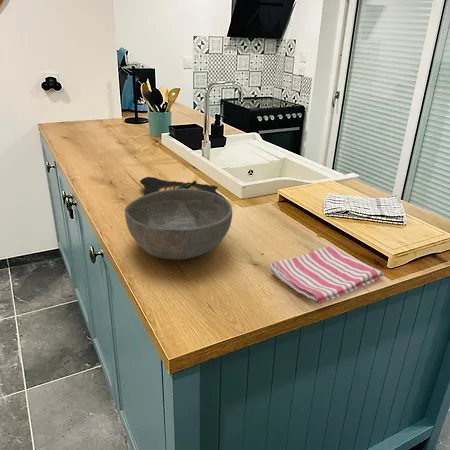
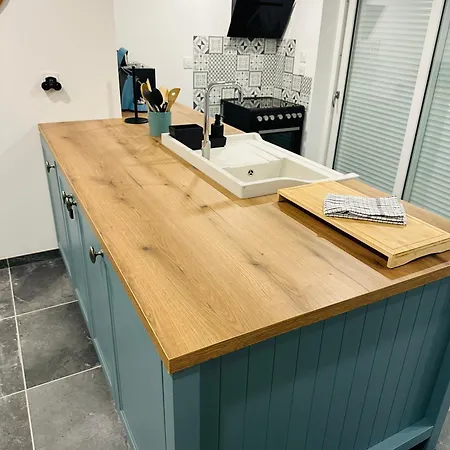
- bowl (179, 228)
- tequila (182, 188)
- dish towel (326, 270)
